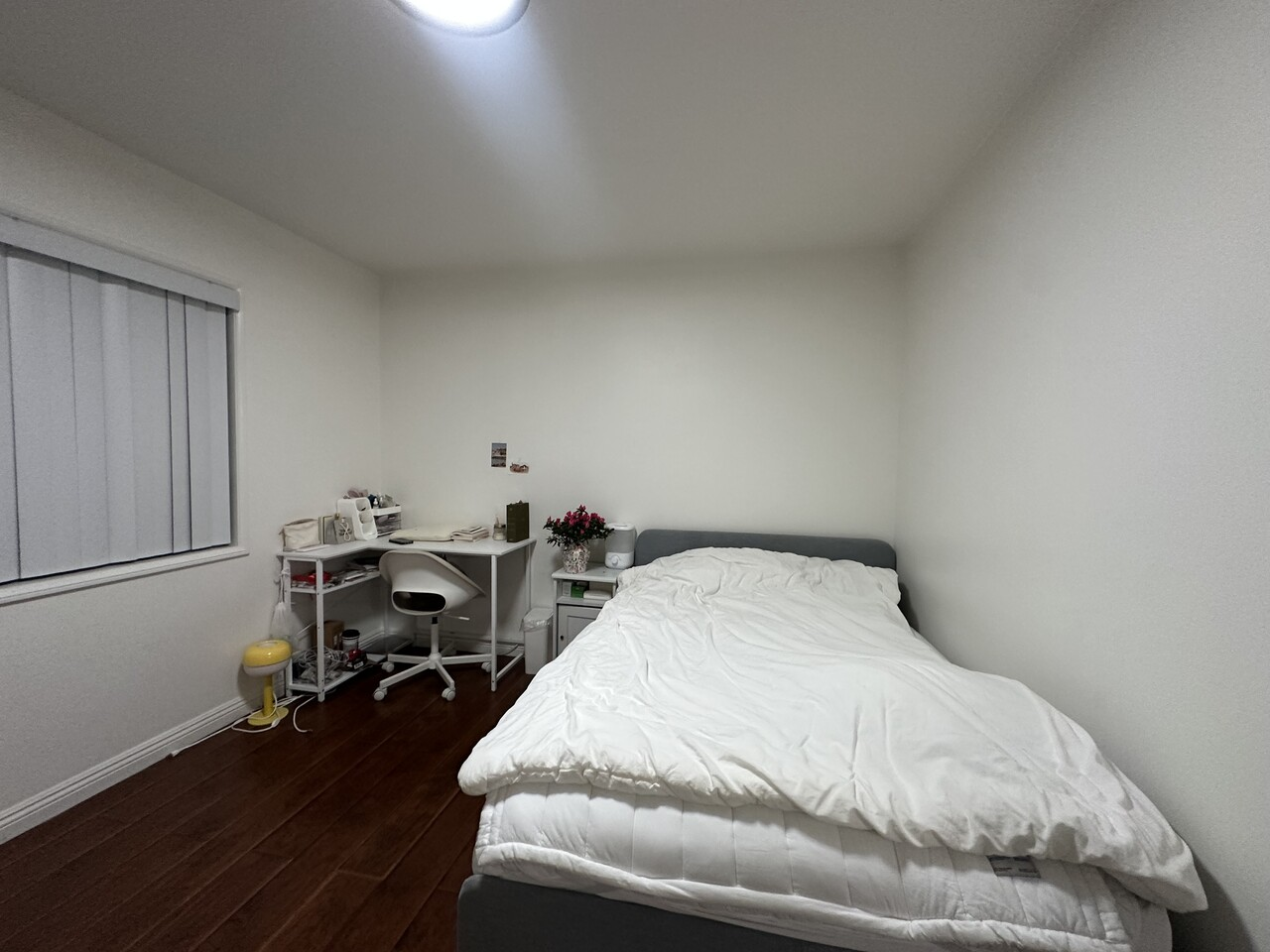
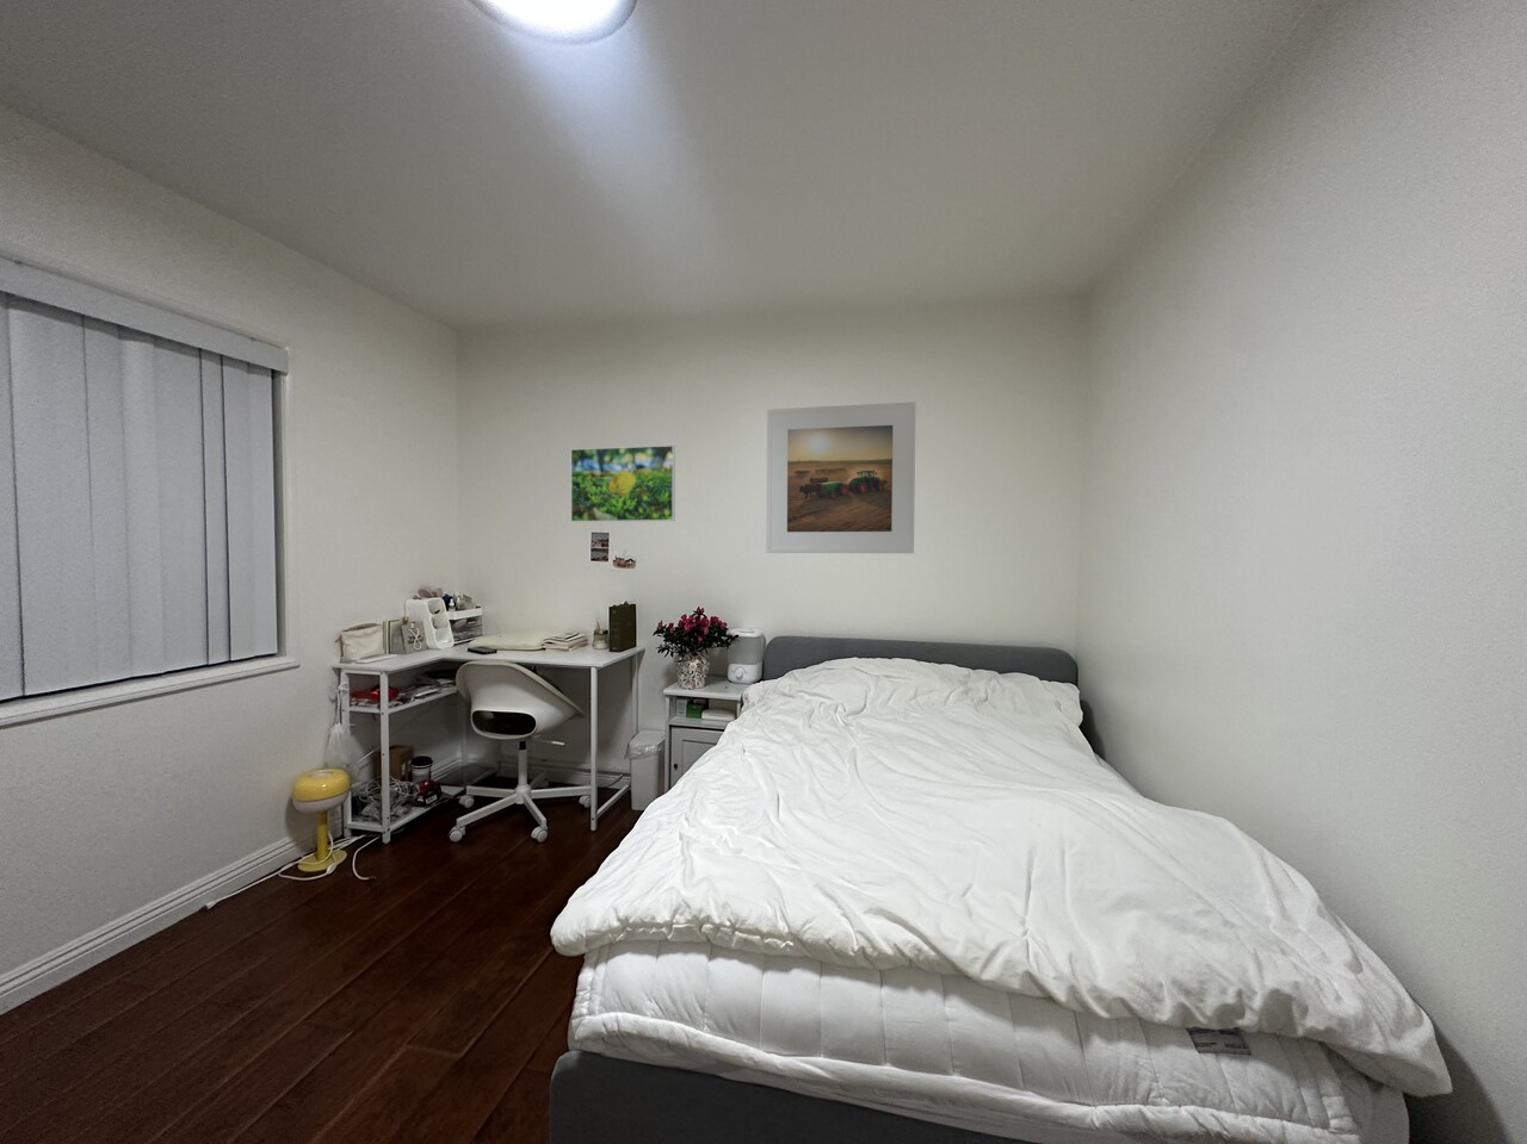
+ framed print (839, 479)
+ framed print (622, 484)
